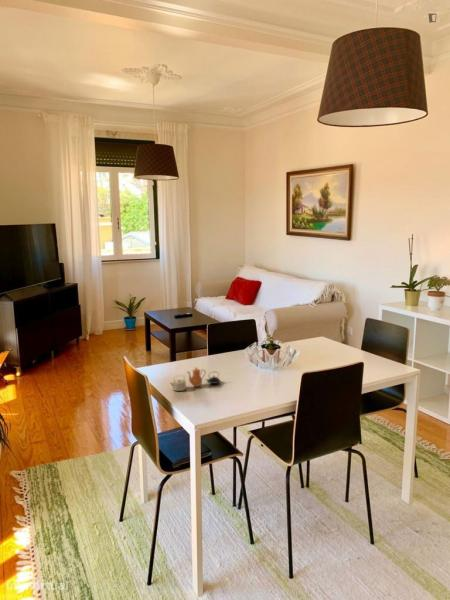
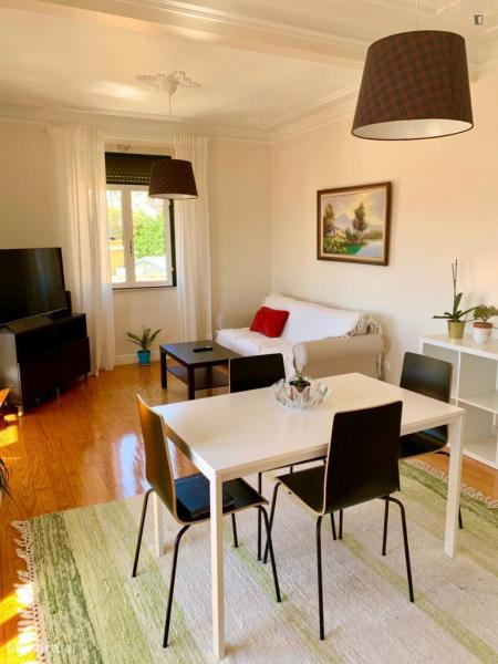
- teapot (195, 376)
